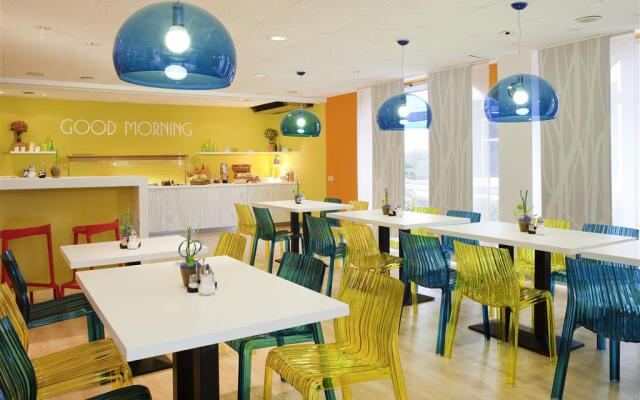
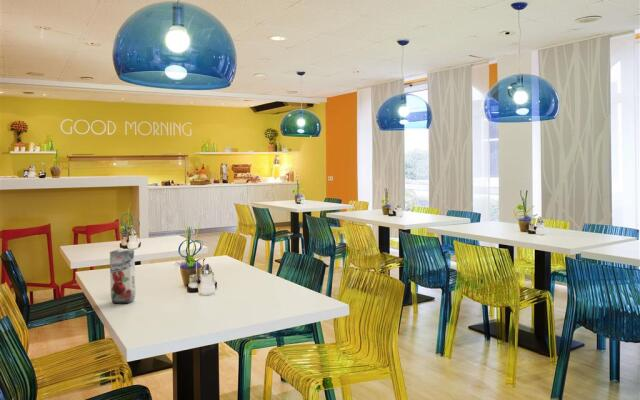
+ juice carton (122, 274)
